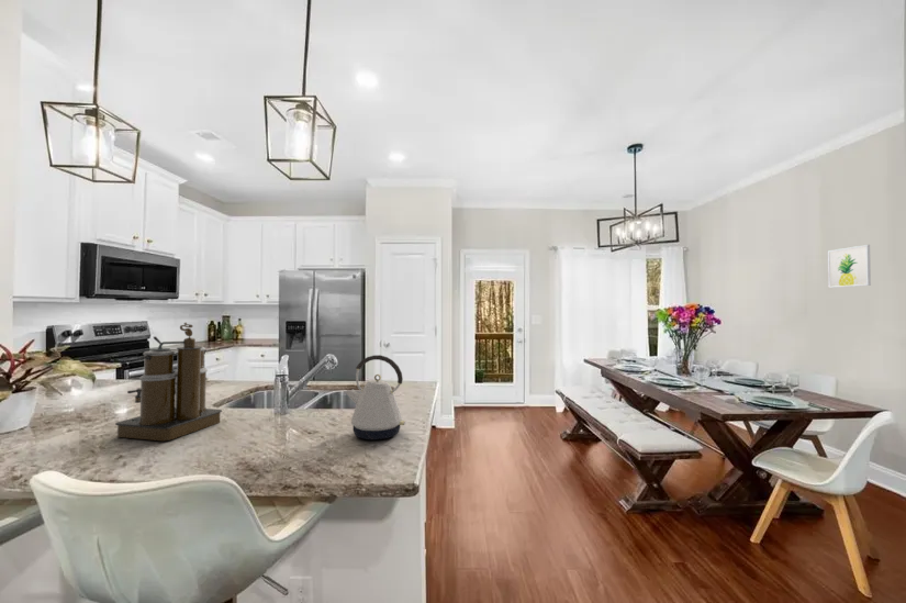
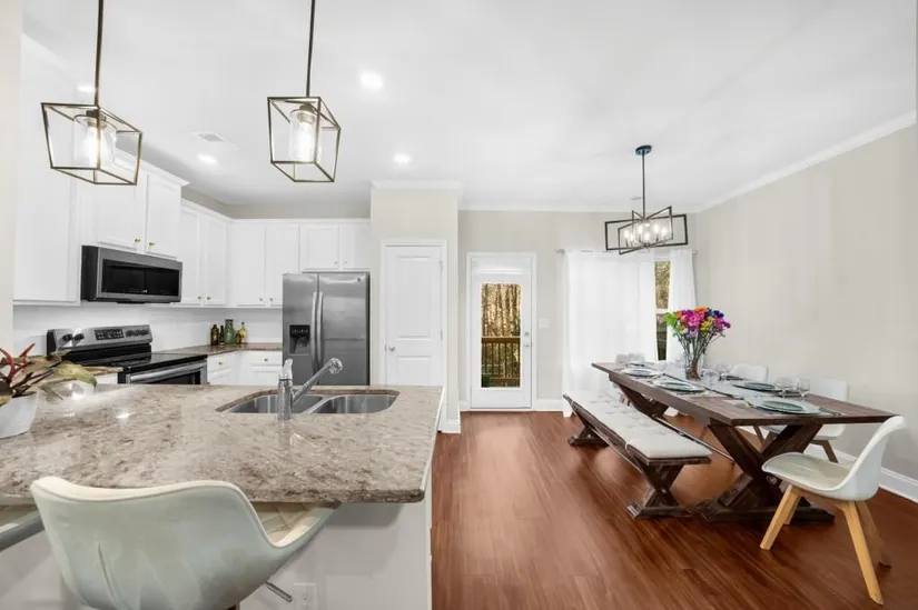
- wall art (848, 267)
- coffee maker (172, 375)
- kettle (374, 394)
